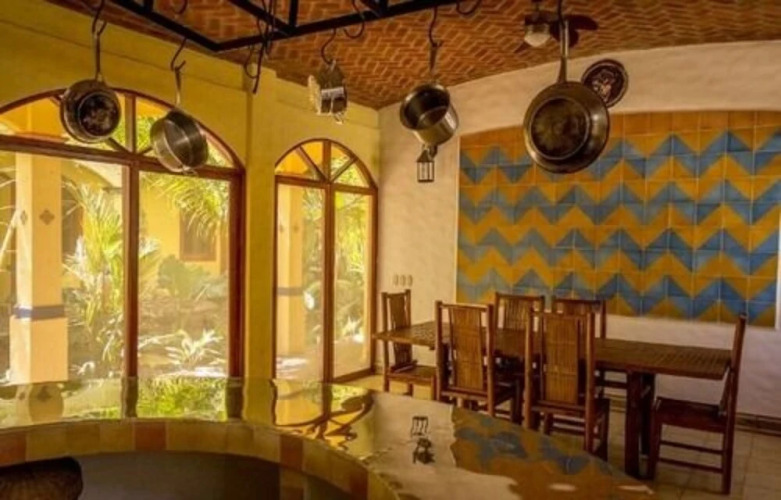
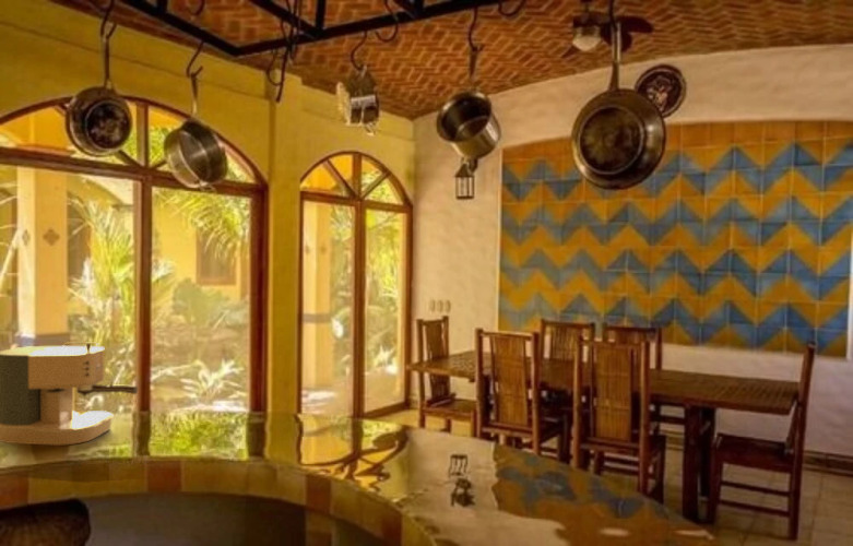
+ coffee maker (69, 389)
